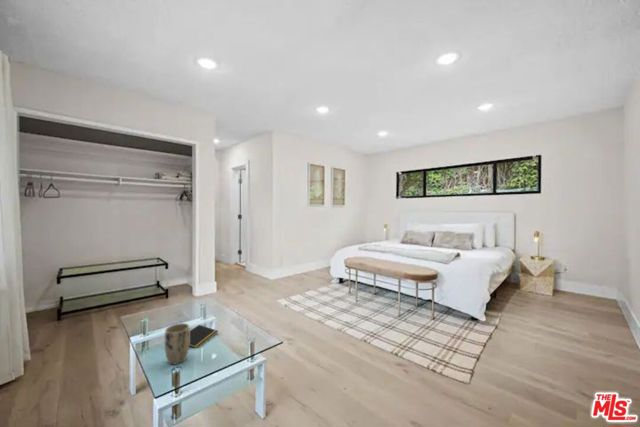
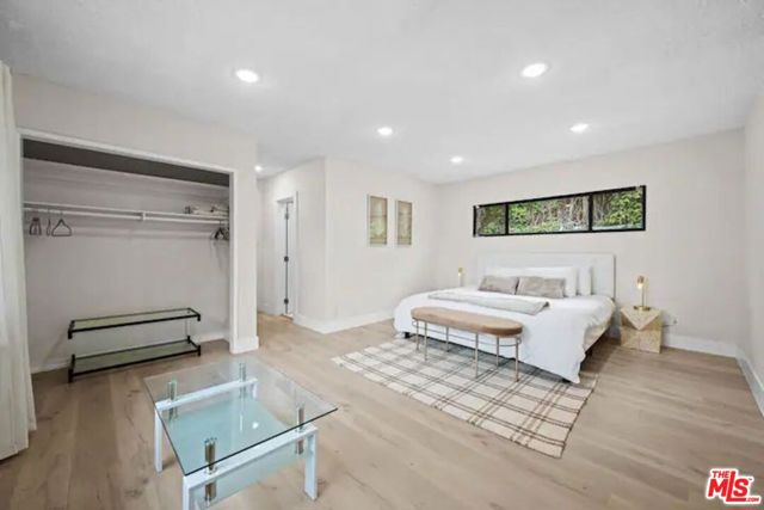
- plant pot (177, 343)
- notepad (198, 335)
